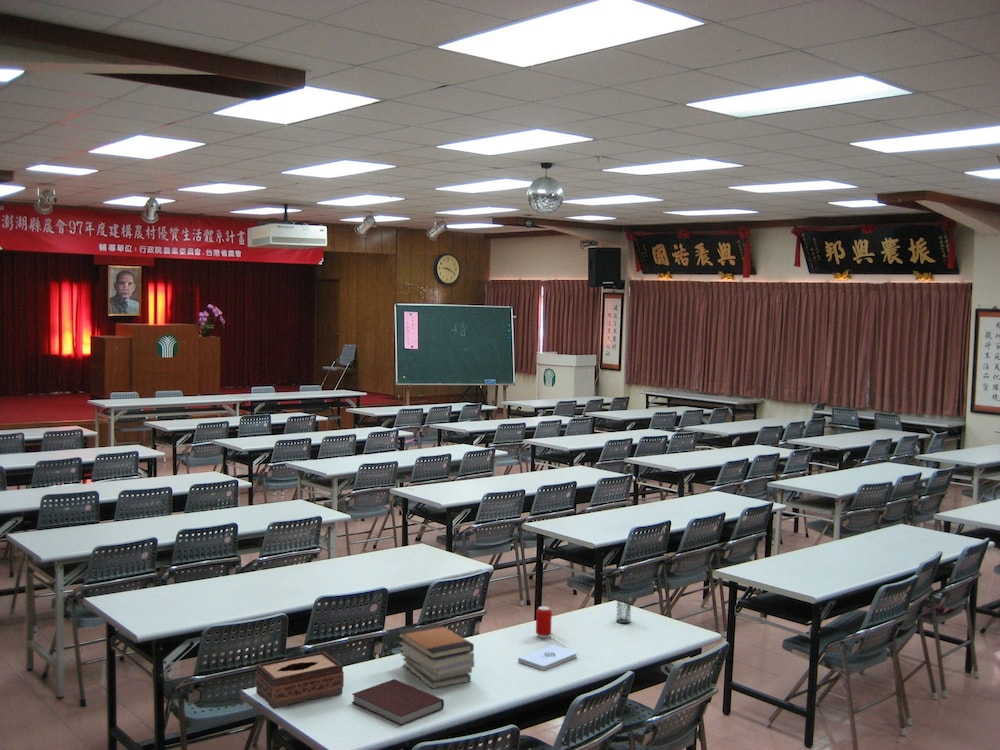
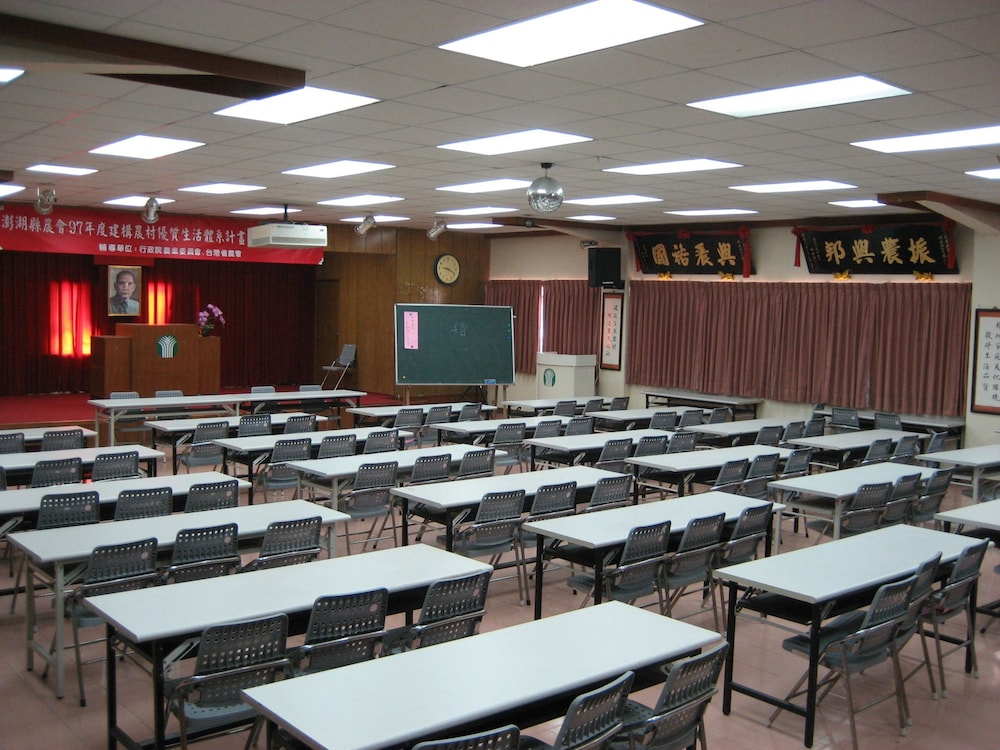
- tissue box (299, 678)
- notebook (397, 701)
- pencil holder (624, 608)
- beverage can (543, 621)
- book stack (435, 655)
- notepad (548, 657)
